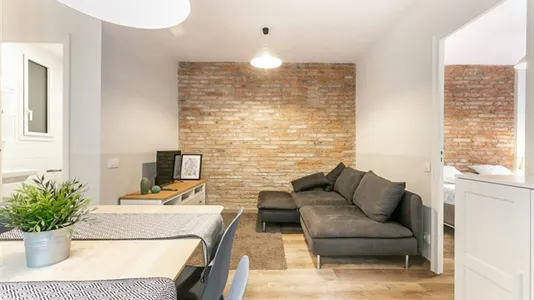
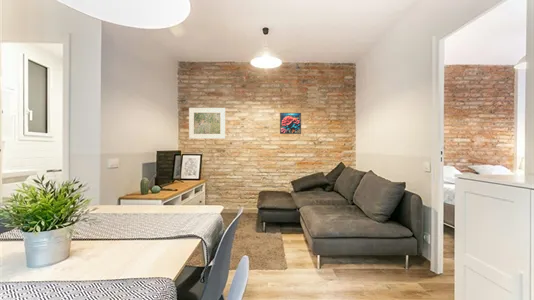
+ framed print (290, 123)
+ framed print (207, 123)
